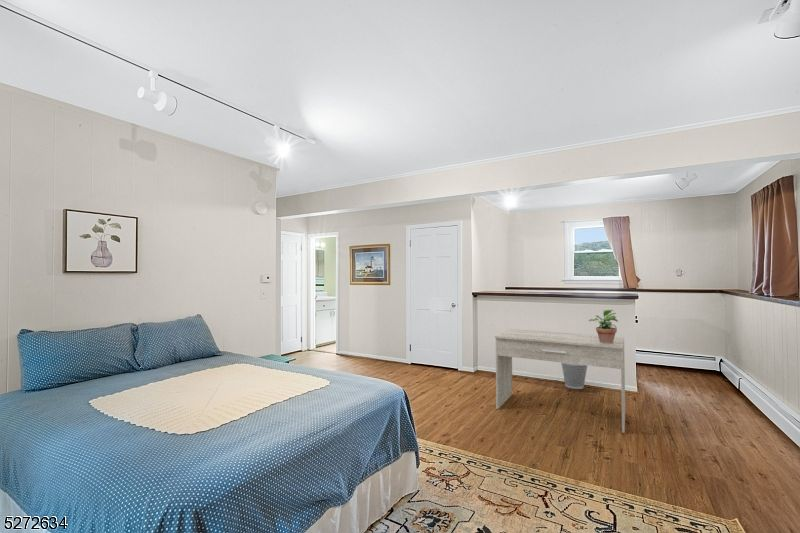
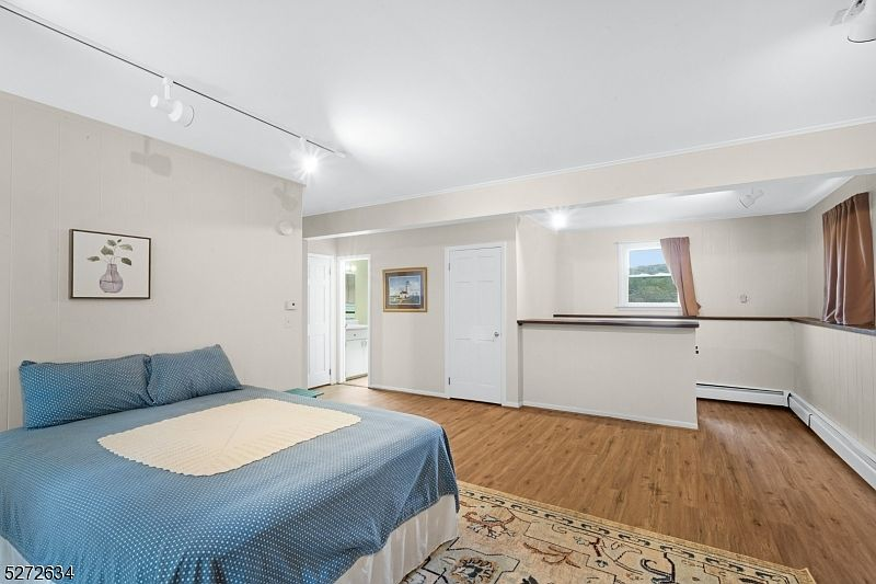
- wastebasket (574, 373)
- potted plant (603, 324)
- desk (562, 362)
